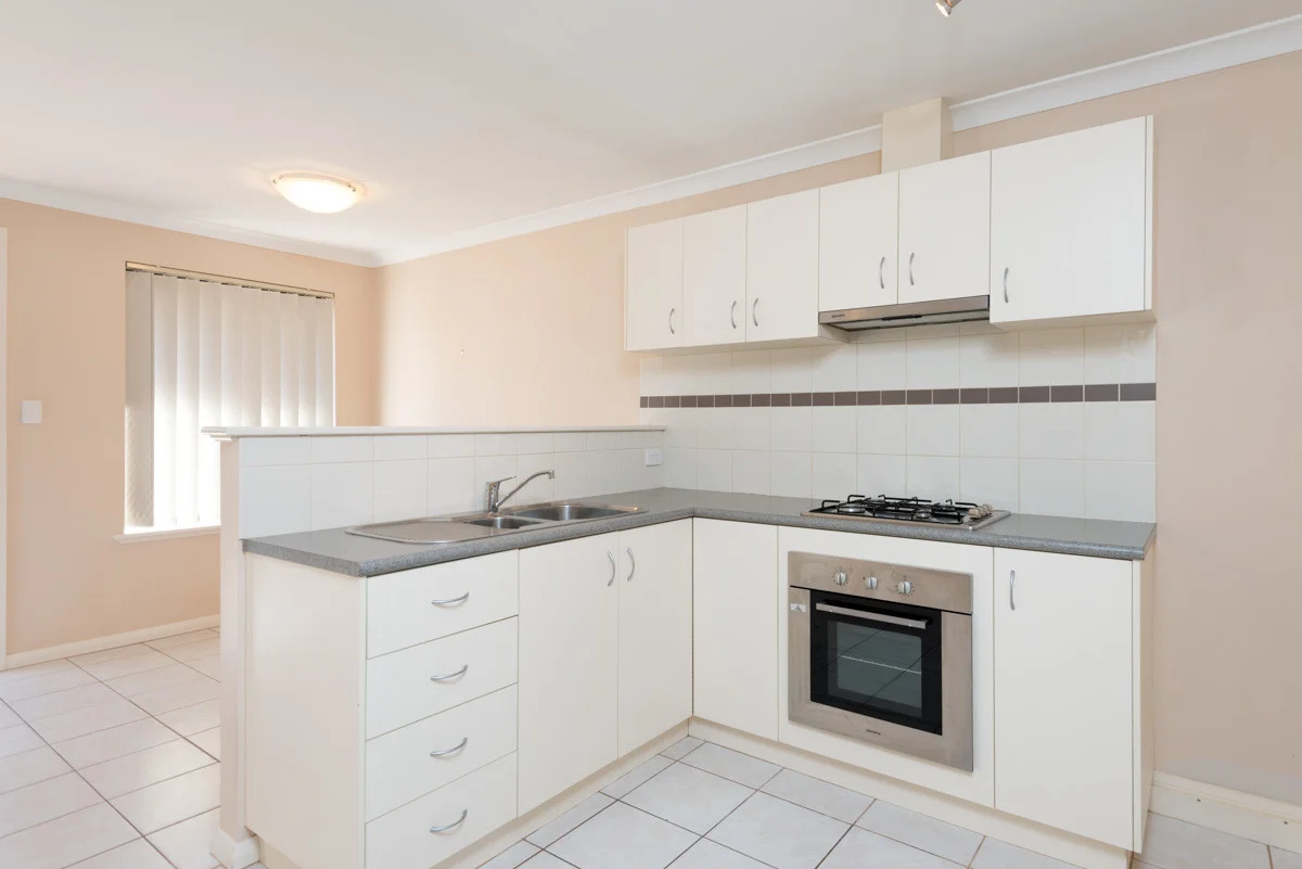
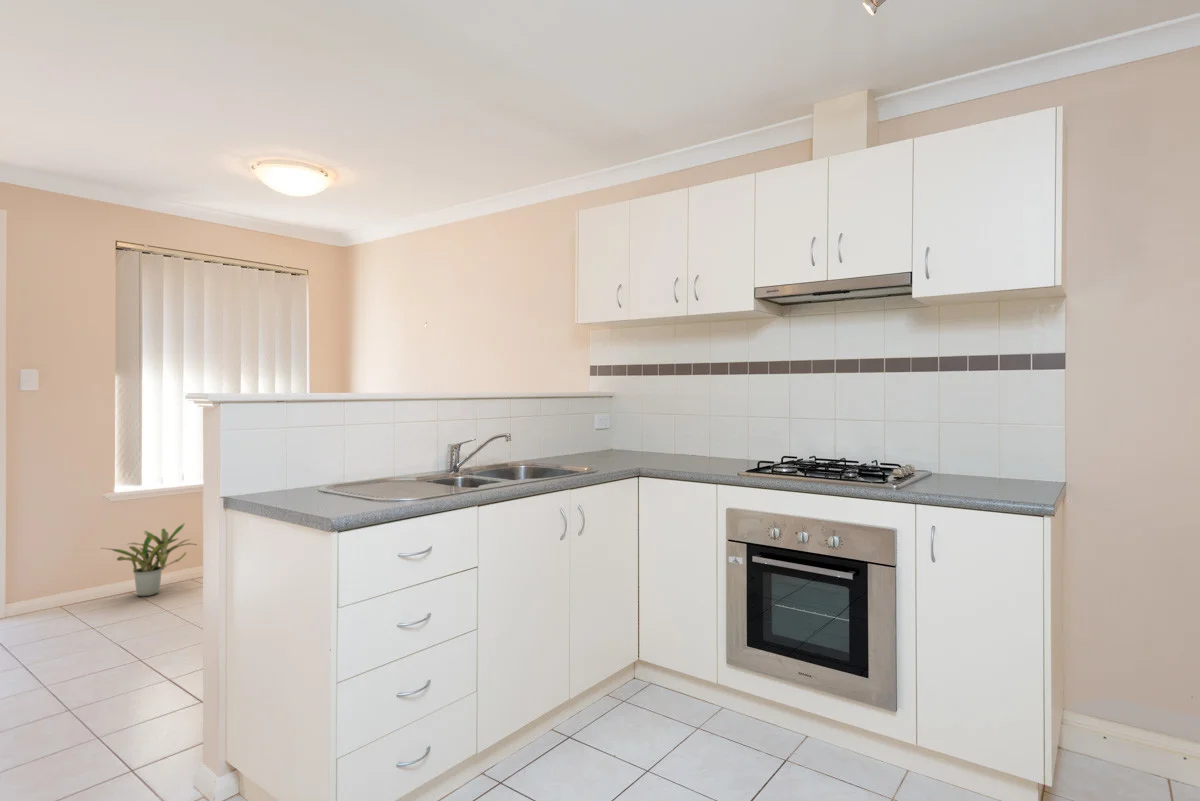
+ potted plant (155, 559)
